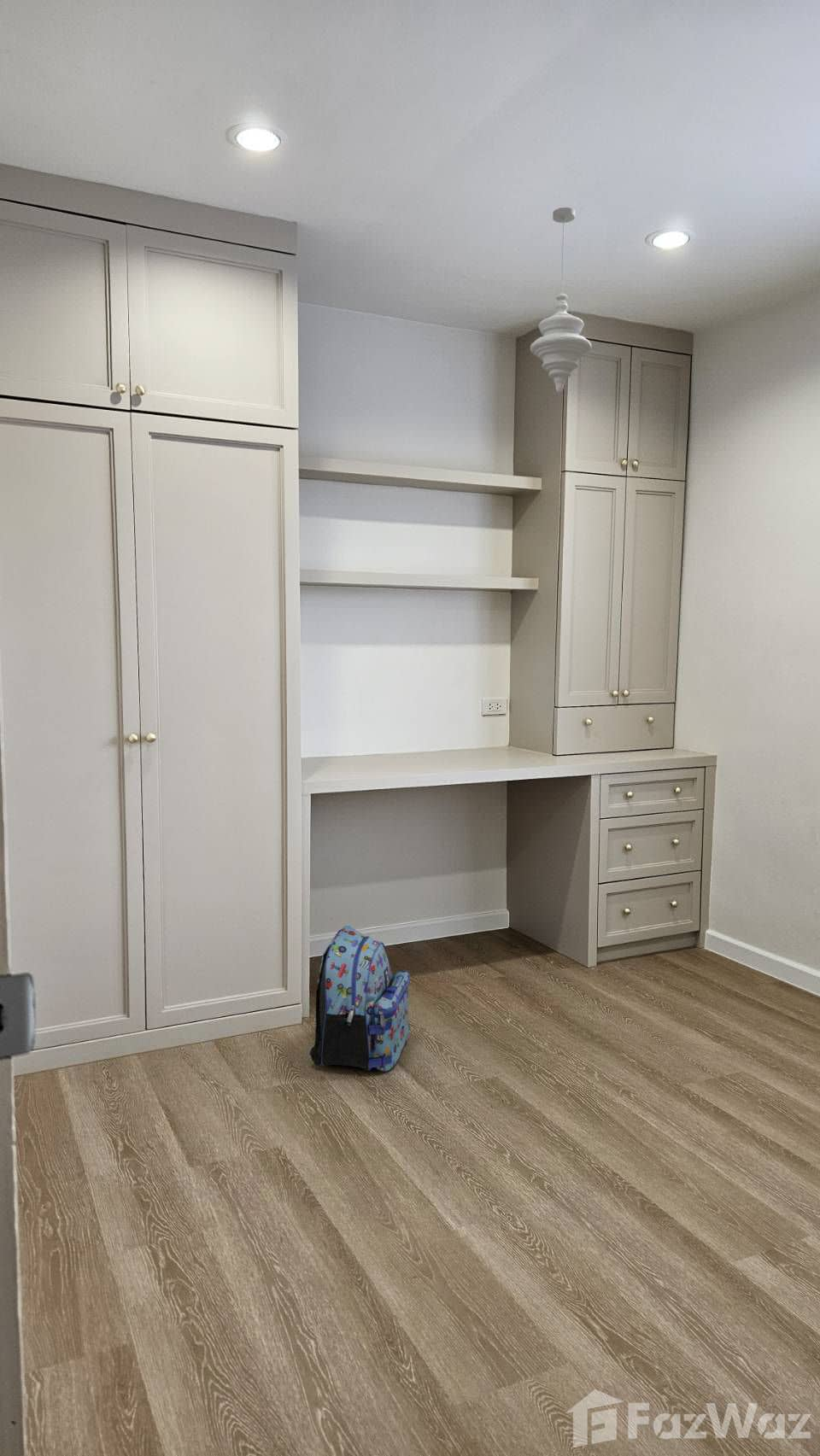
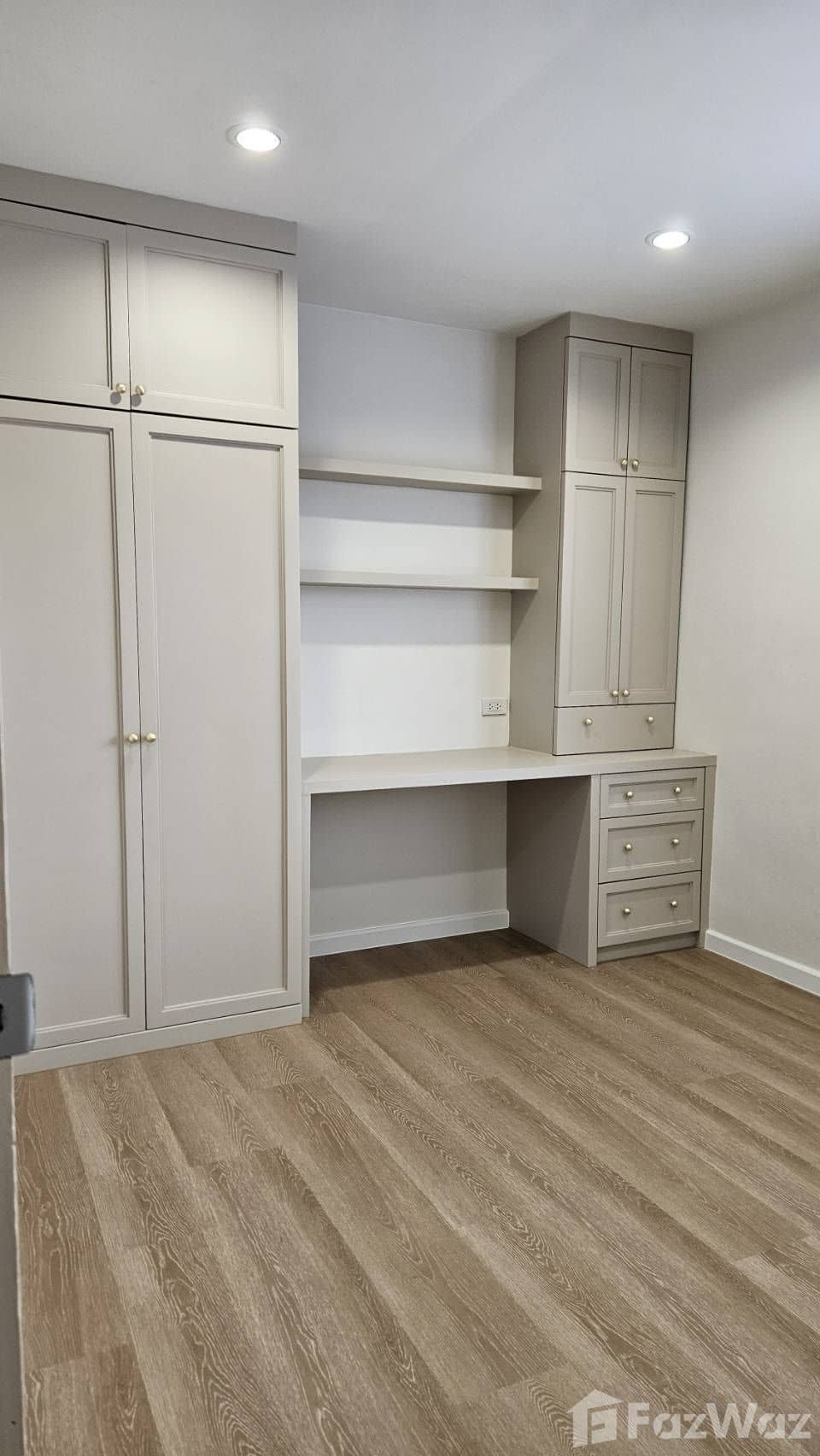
- pendant light (561, 303)
- backpack (362, 991)
